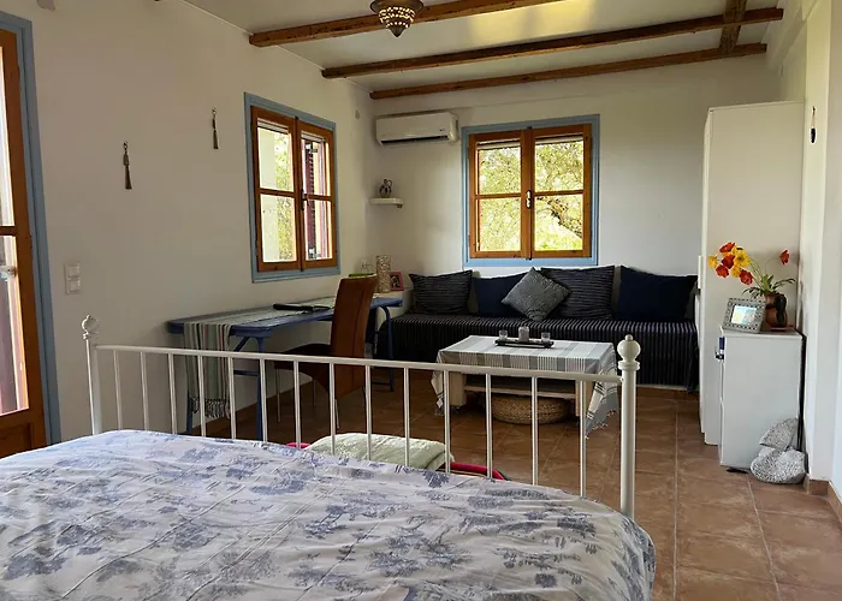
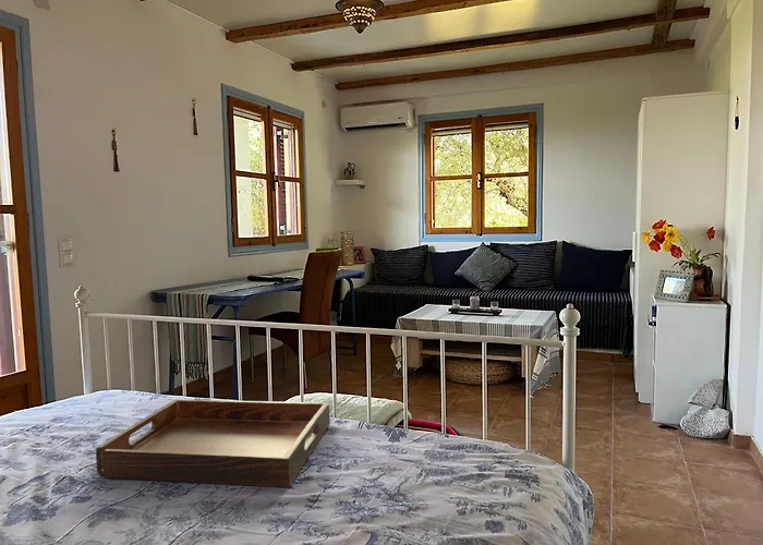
+ serving tray (223, 436)
